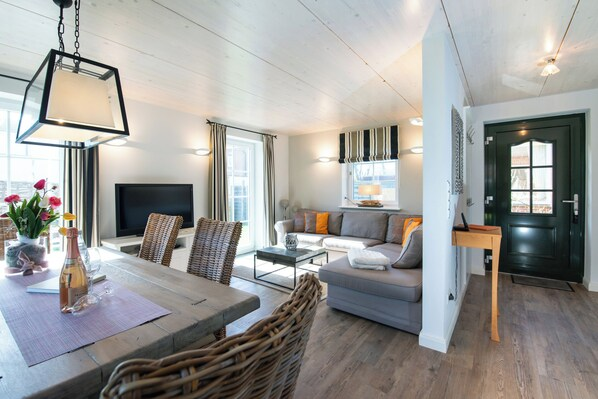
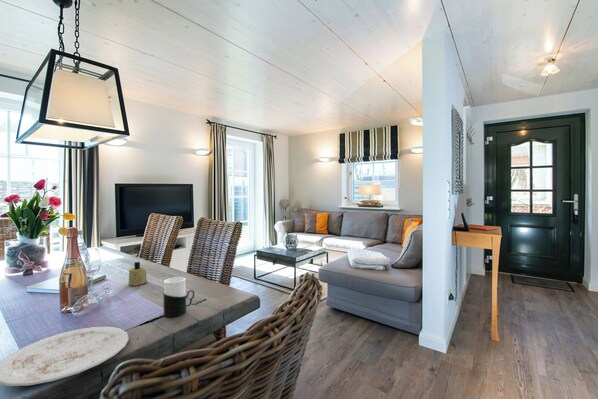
+ candle (138, 272)
+ plate (68, 352)
+ cup (179, 295)
